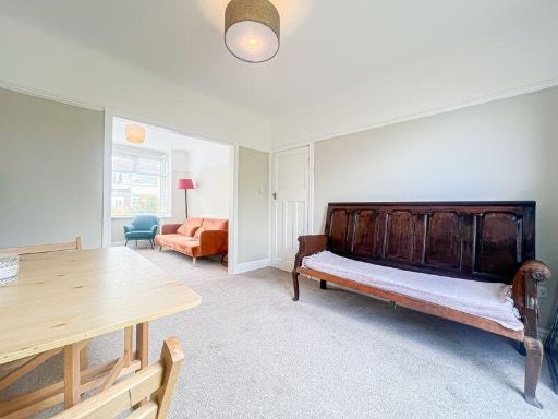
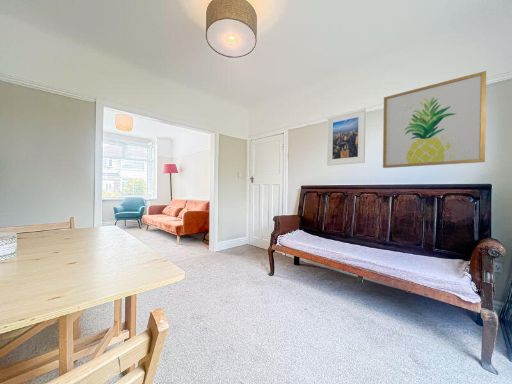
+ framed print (345, 139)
+ wall art (428, 125)
